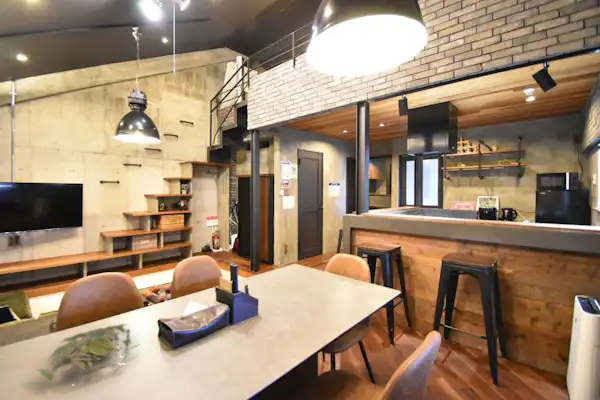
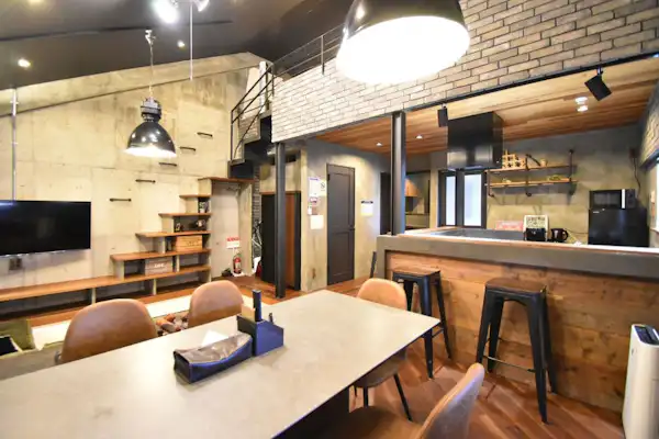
- plant (89, 346)
